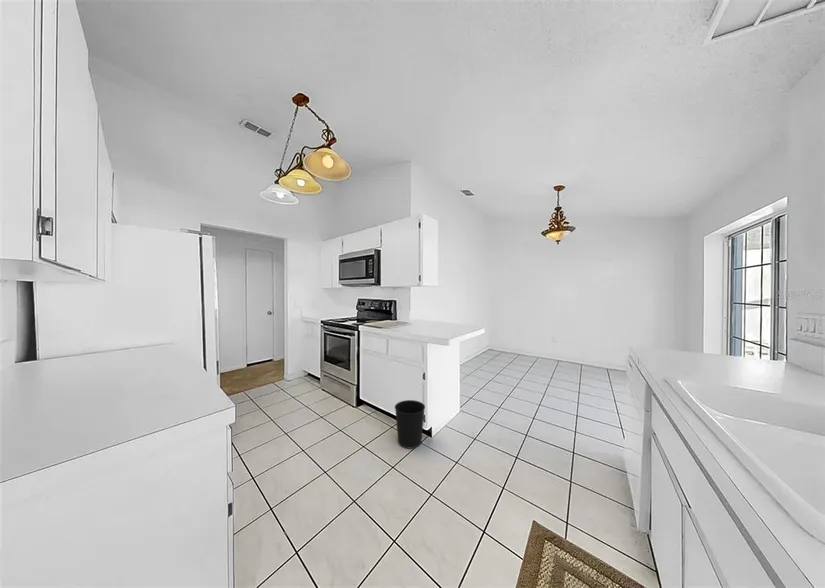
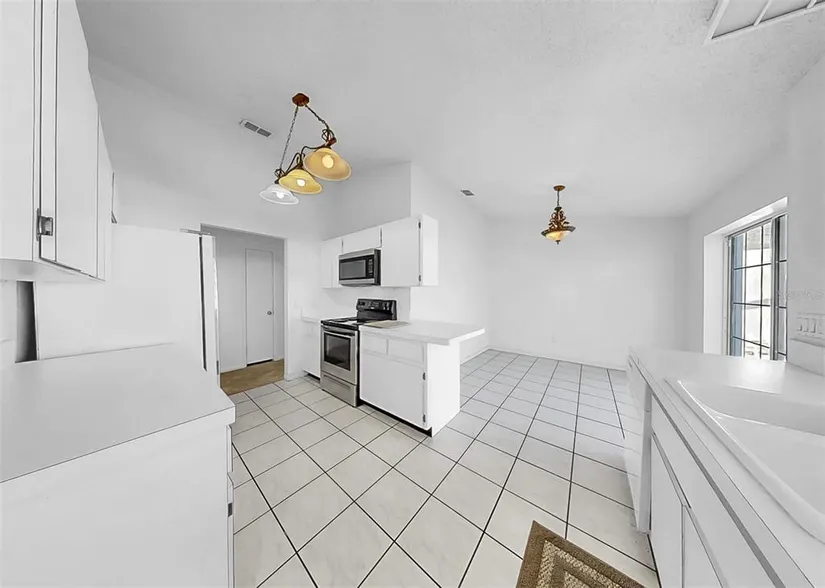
- wastebasket (409, 424)
